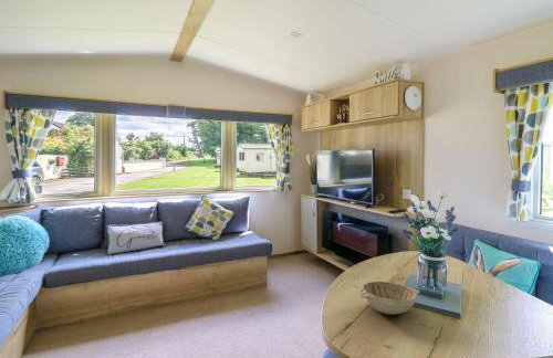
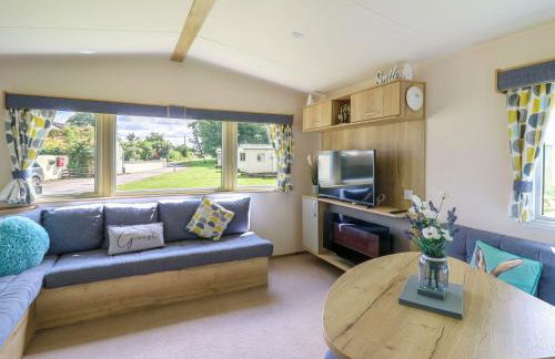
- decorative bowl (388, 299)
